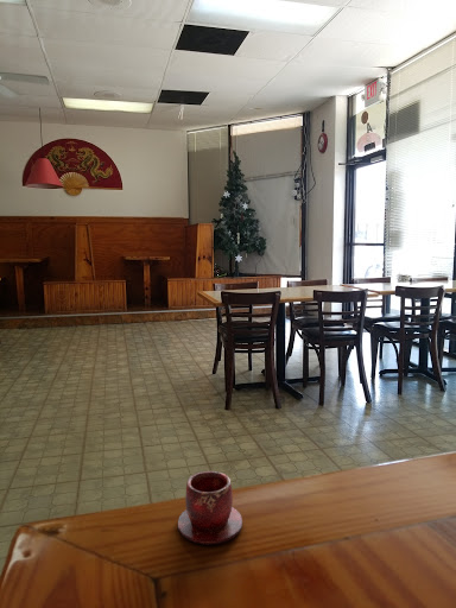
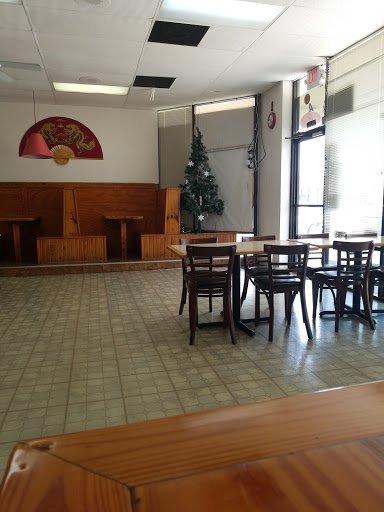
- teacup (209, 501)
